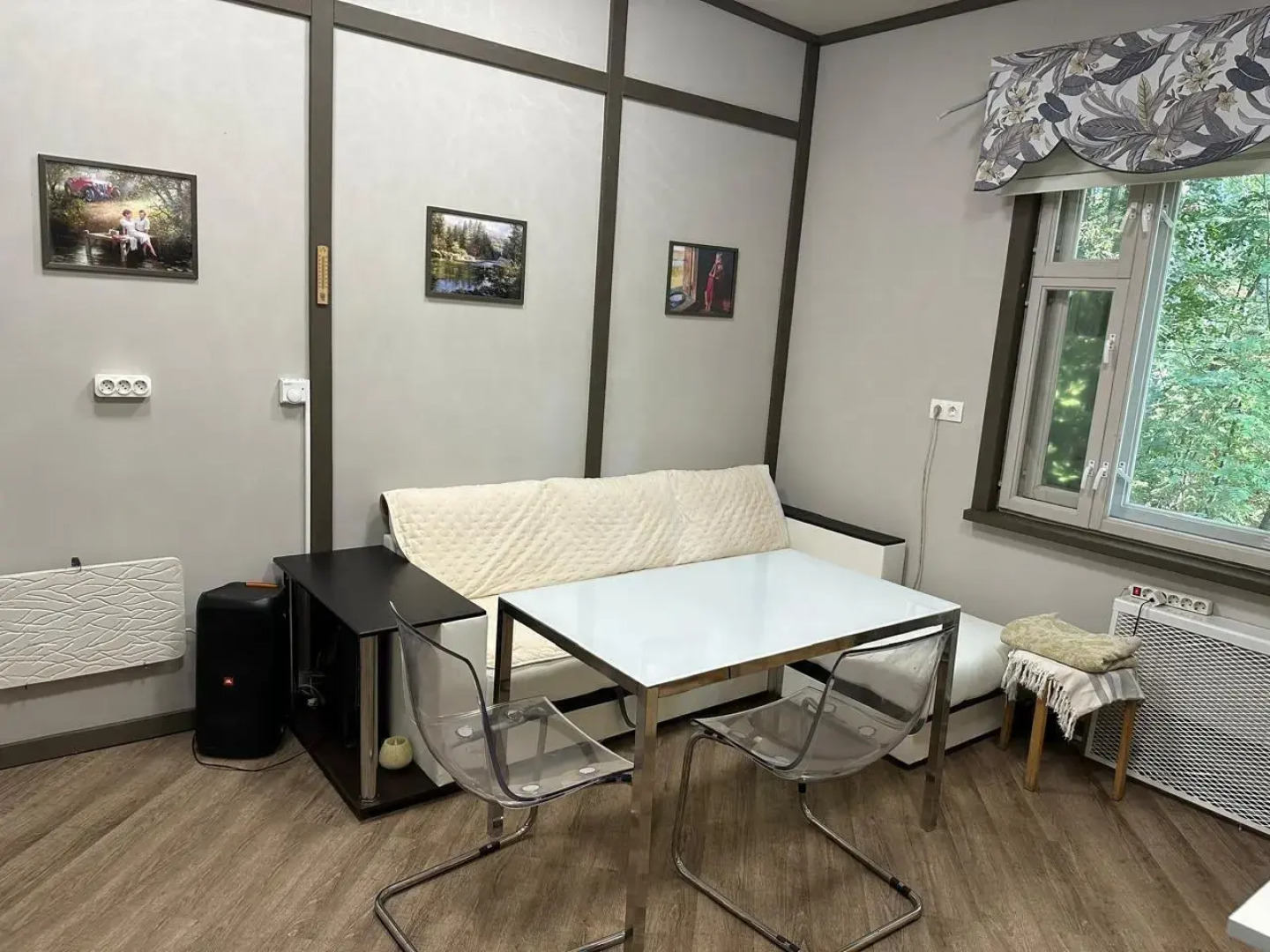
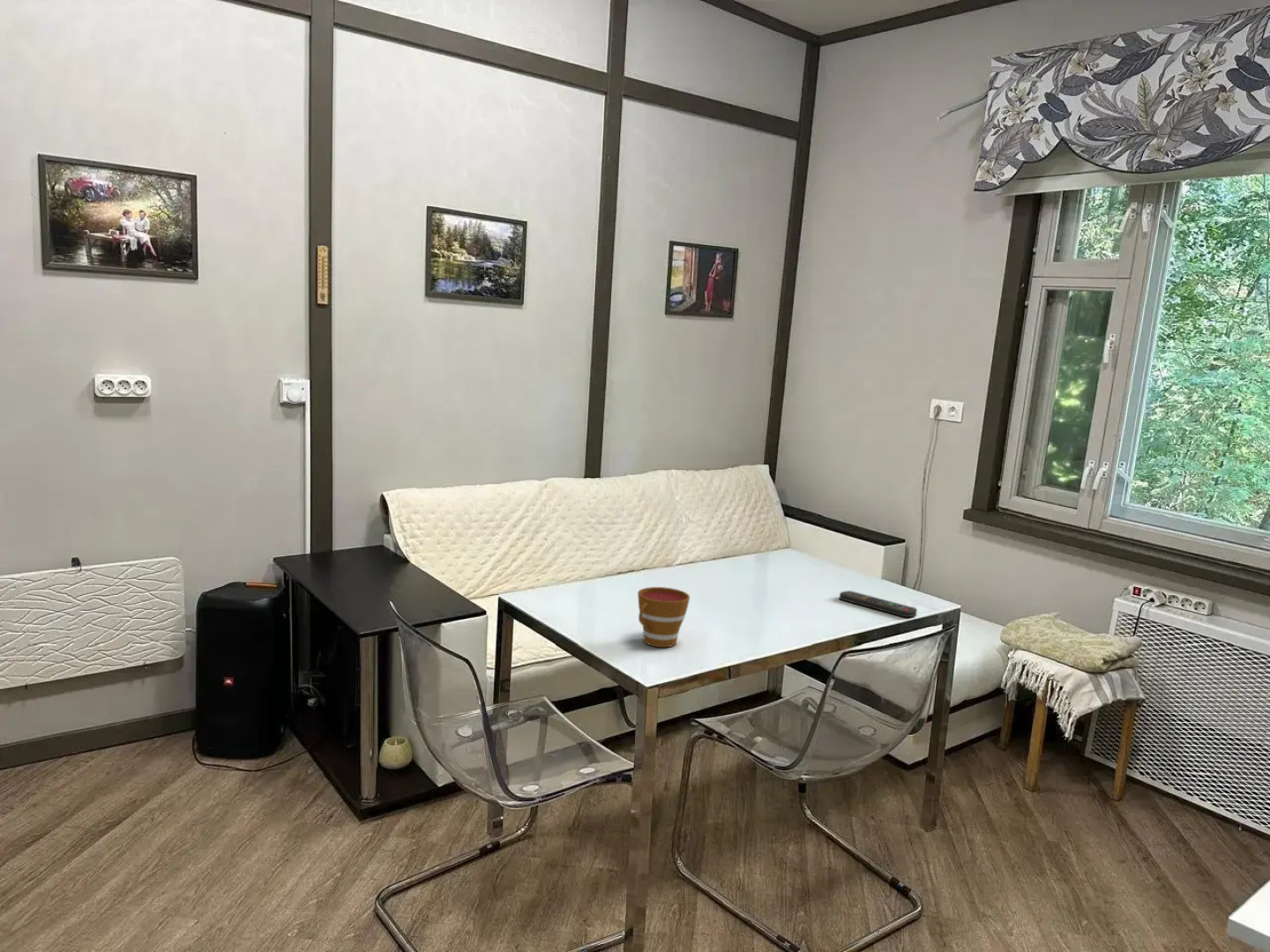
+ cup (659, 619)
+ remote control (877, 603)
